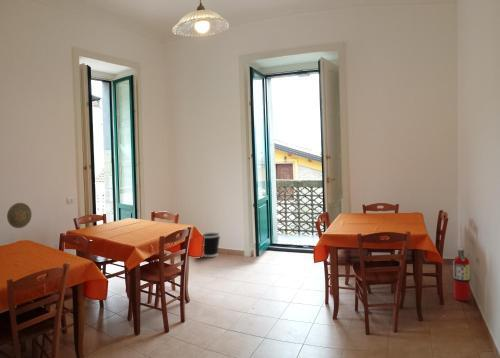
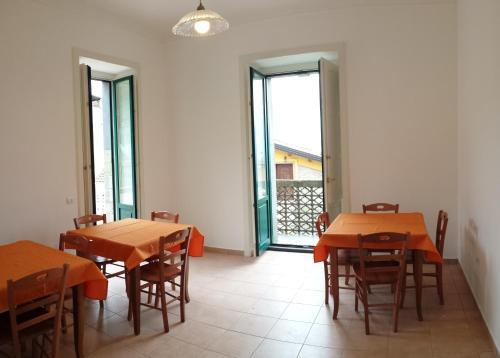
- decorative plate (20, 215)
- fire extinguisher (461, 271)
- wastebasket (210, 244)
